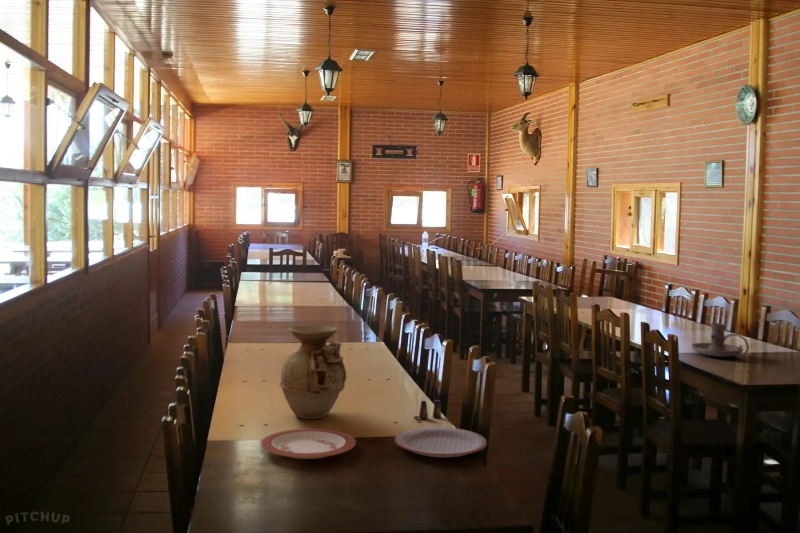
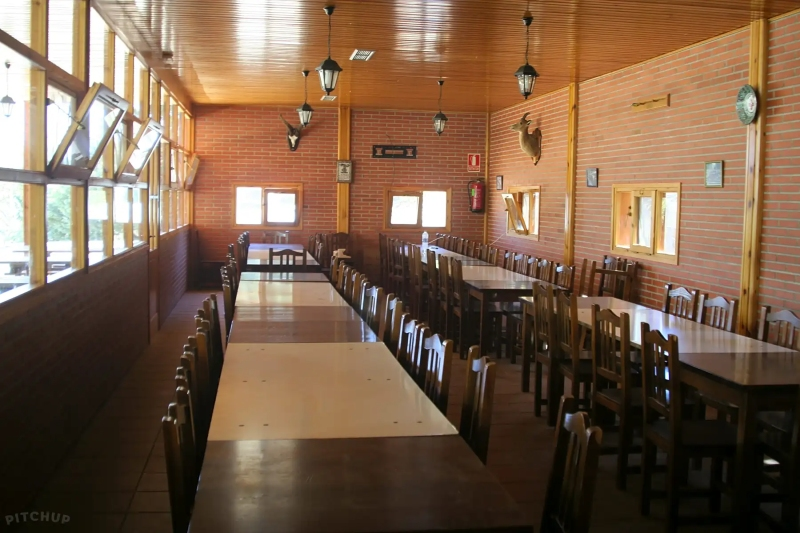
- candle holder (722, 340)
- vase (314, 372)
- plate (440, 443)
- plate (308, 445)
- salt shaker (426, 409)
